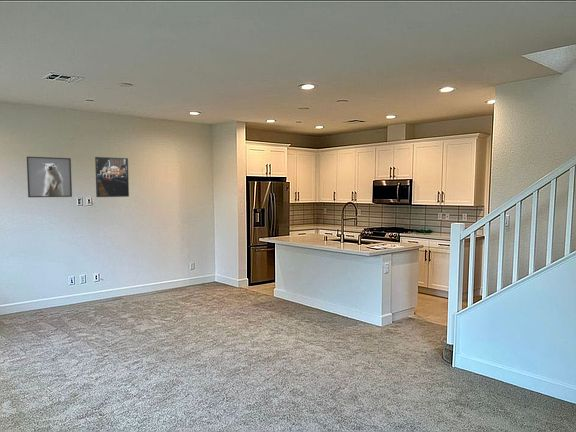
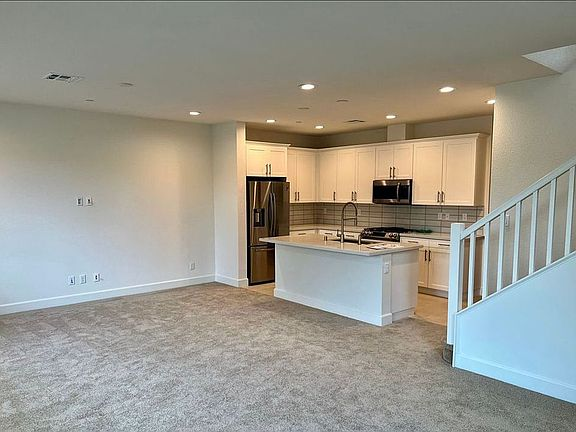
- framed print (112, 177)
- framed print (50, 177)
